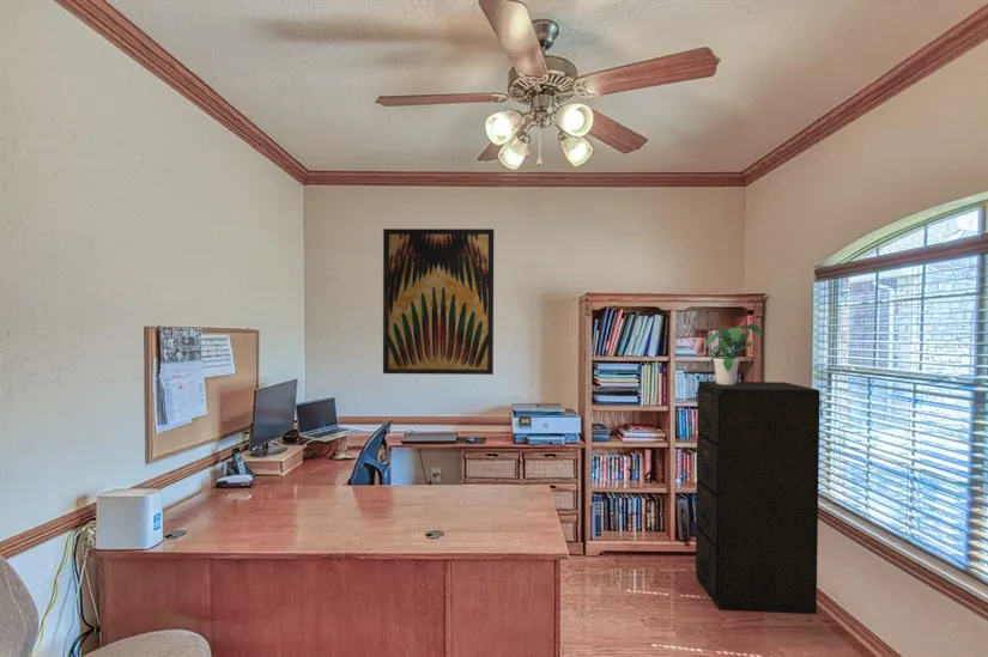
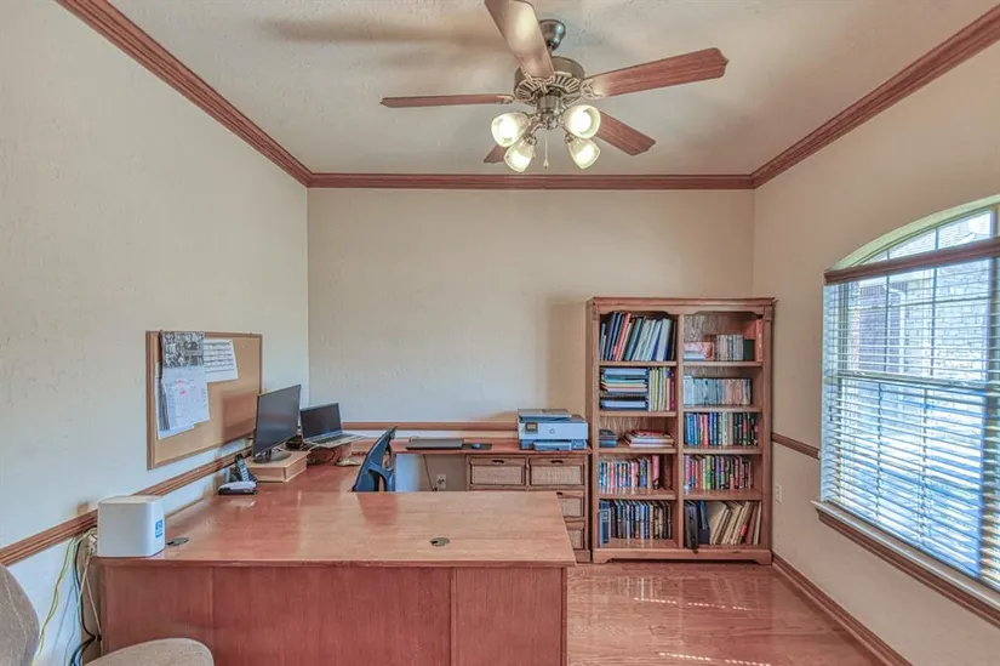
- filing cabinet (750, 489)
- potted plant (732, 353)
- wall art (438, 302)
